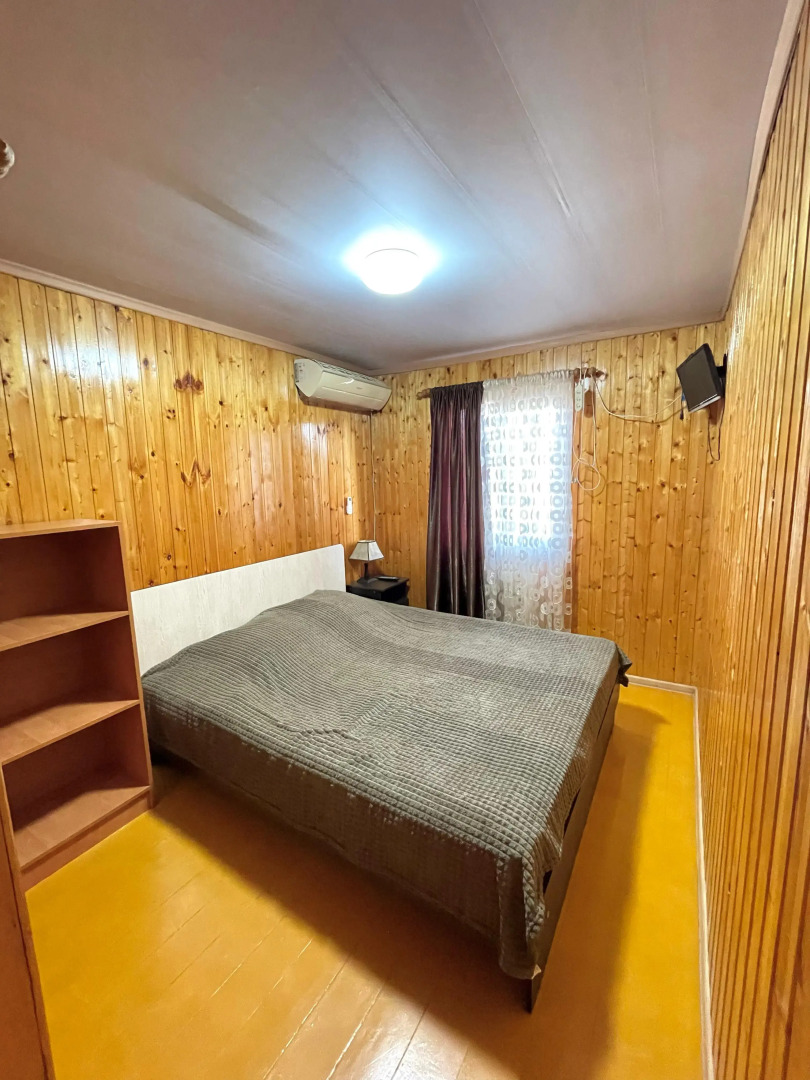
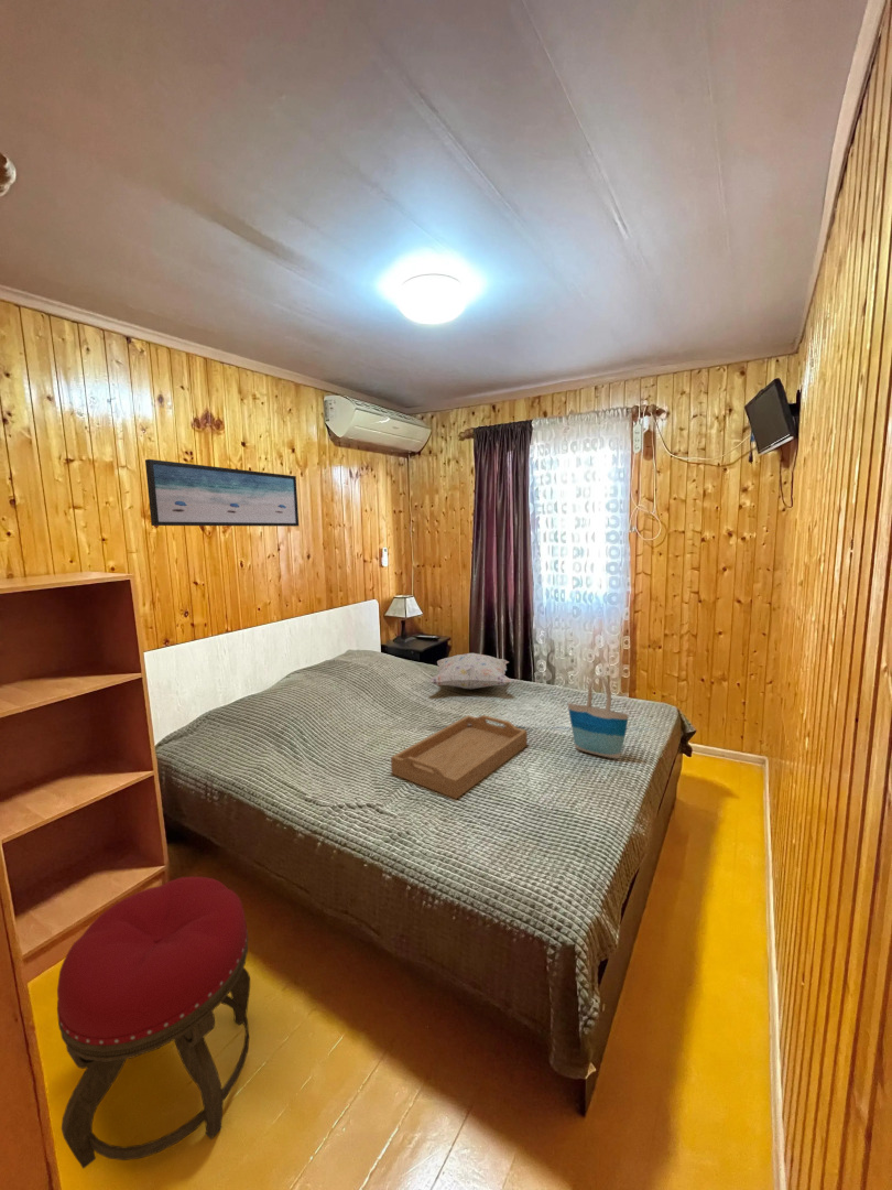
+ decorative pillow (471, 670)
+ tote bag (597, 714)
+ stool (164, 1003)
+ serving tray (463, 748)
+ wall art (232, 497)
